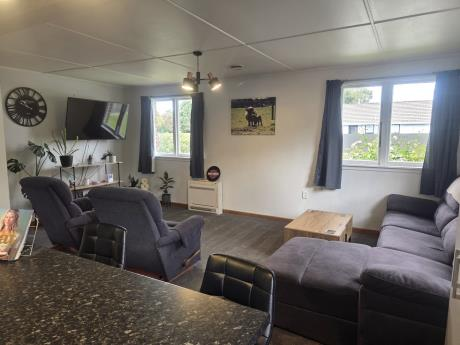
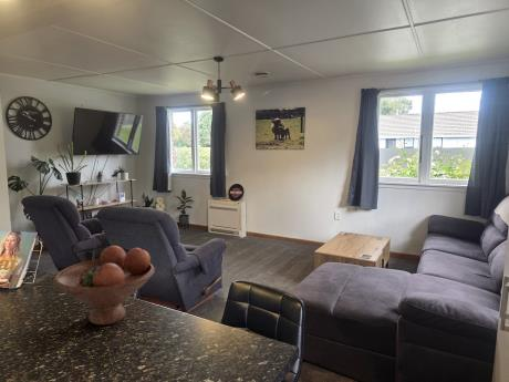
+ fruit bowl (106, 285)
